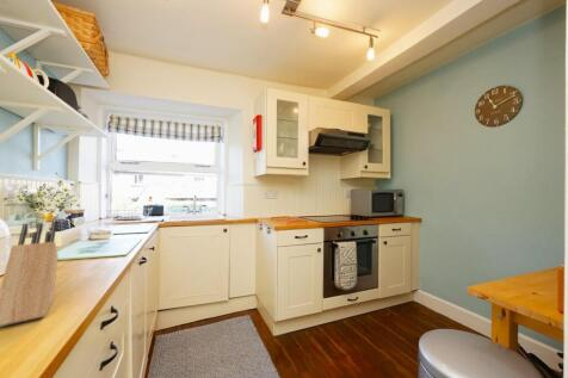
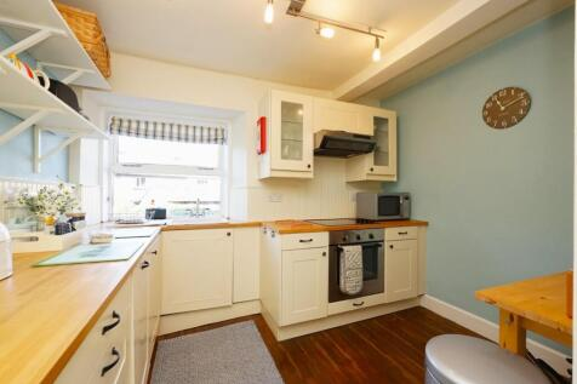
- knife block (31, 264)
